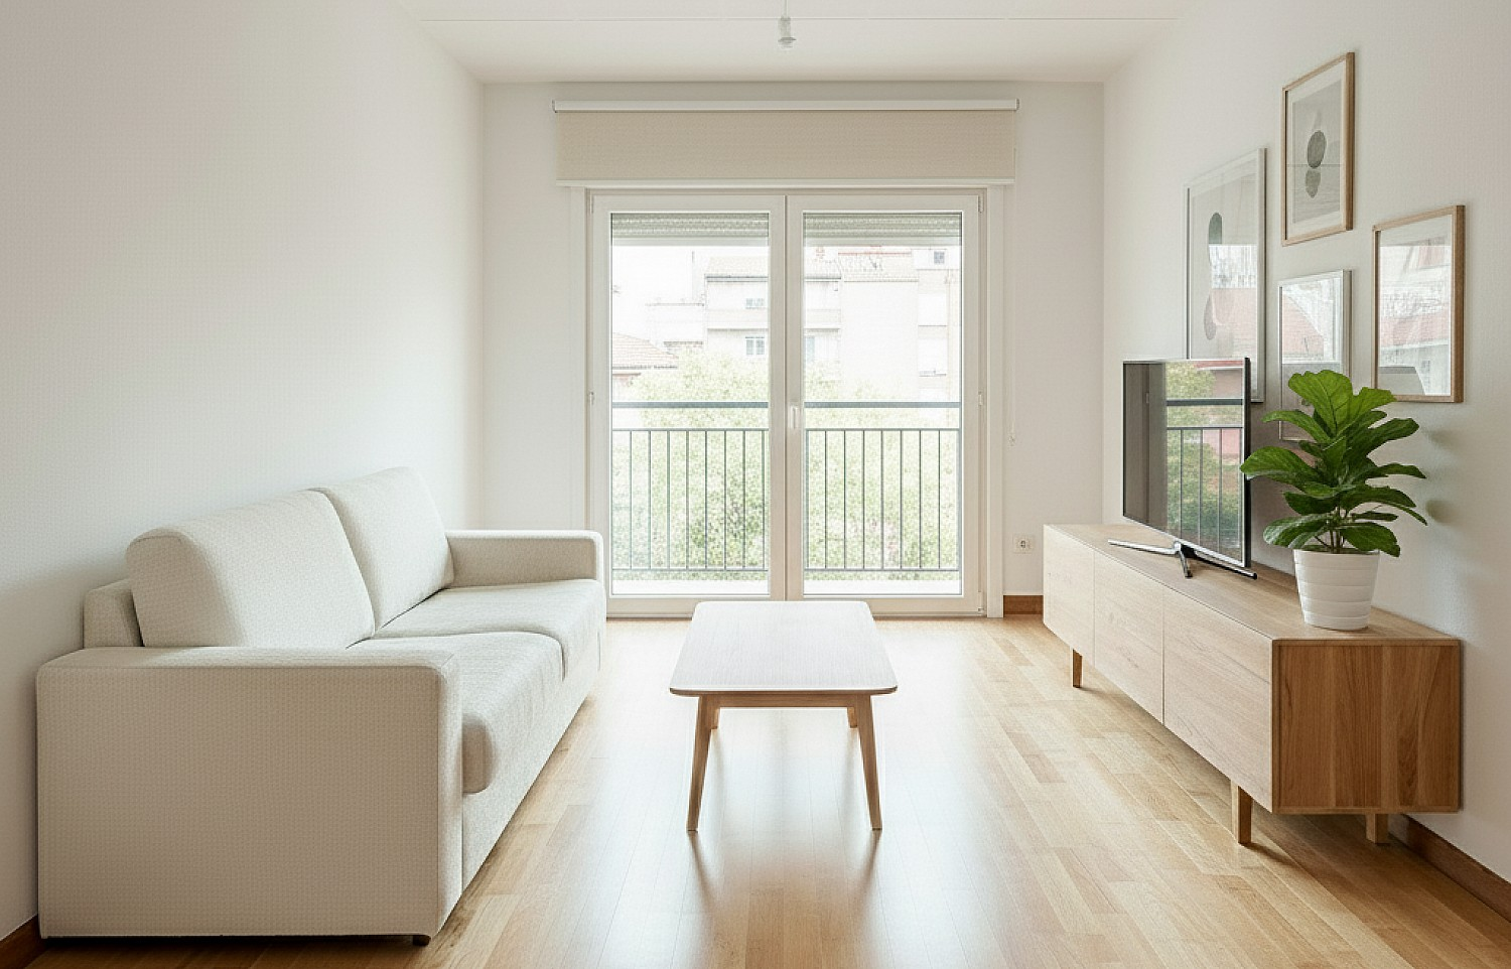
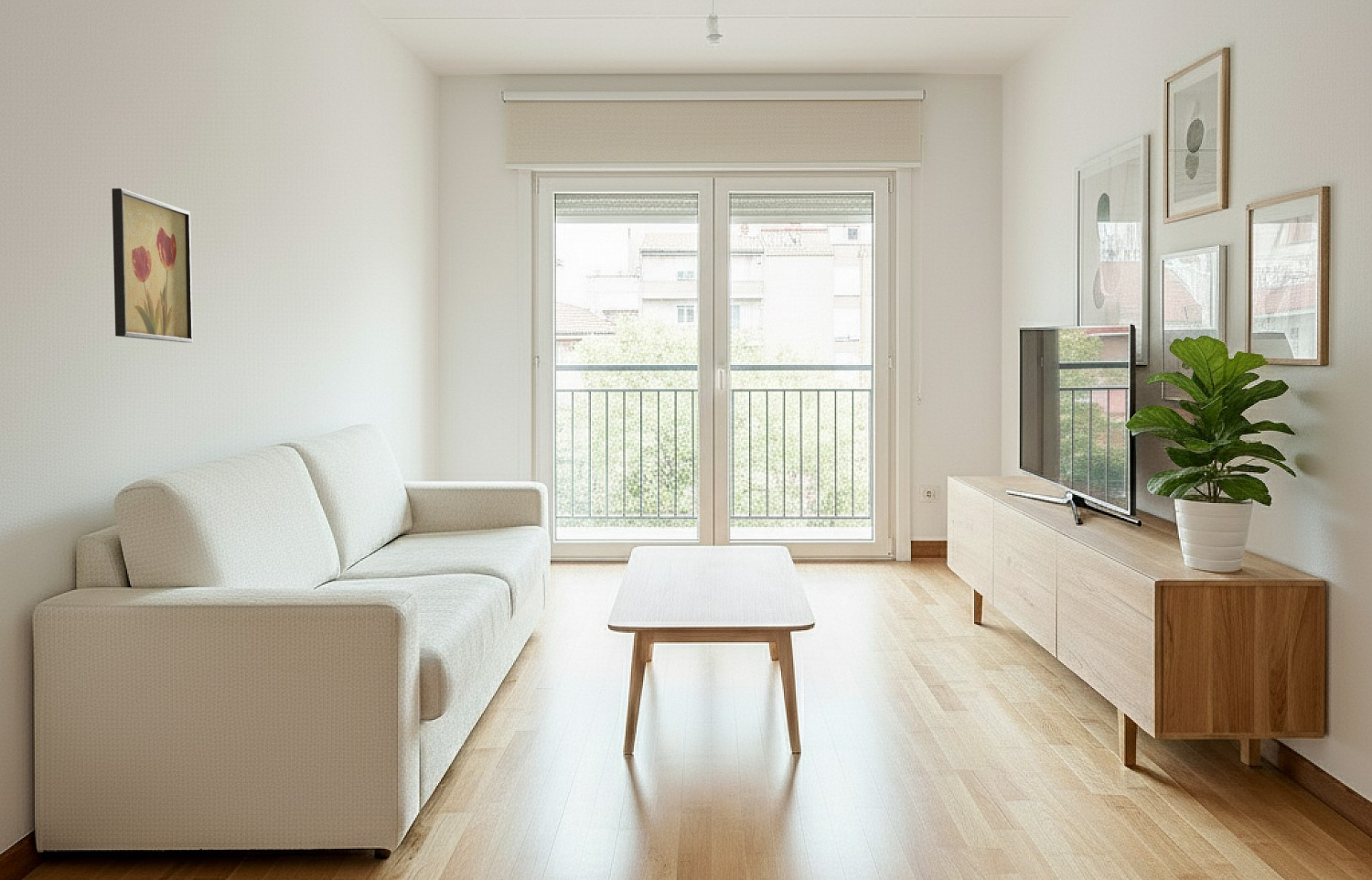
+ wall art (152, 270)
